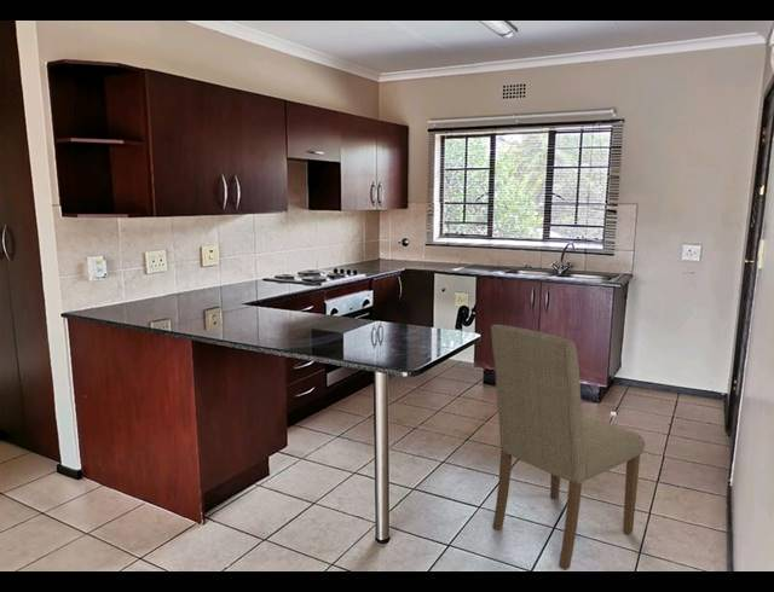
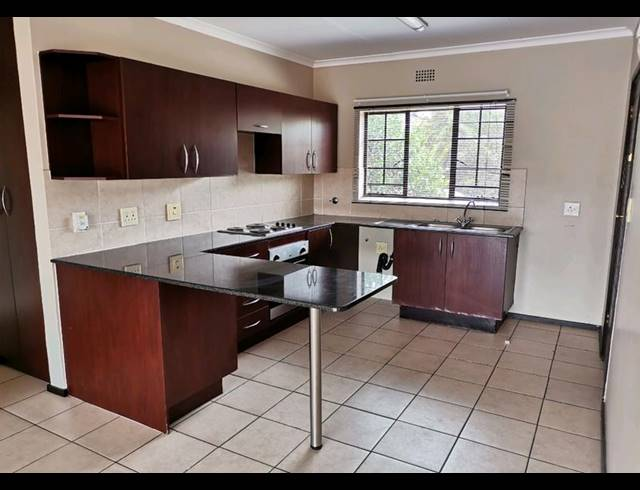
- dining chair (562, 429)
